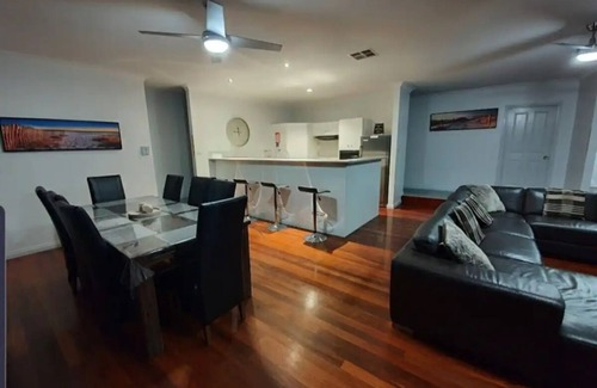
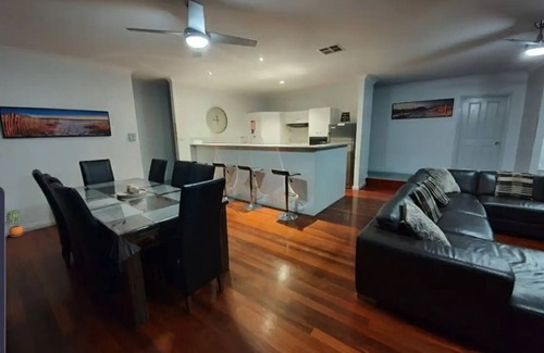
+ potted plant (13, 223)
